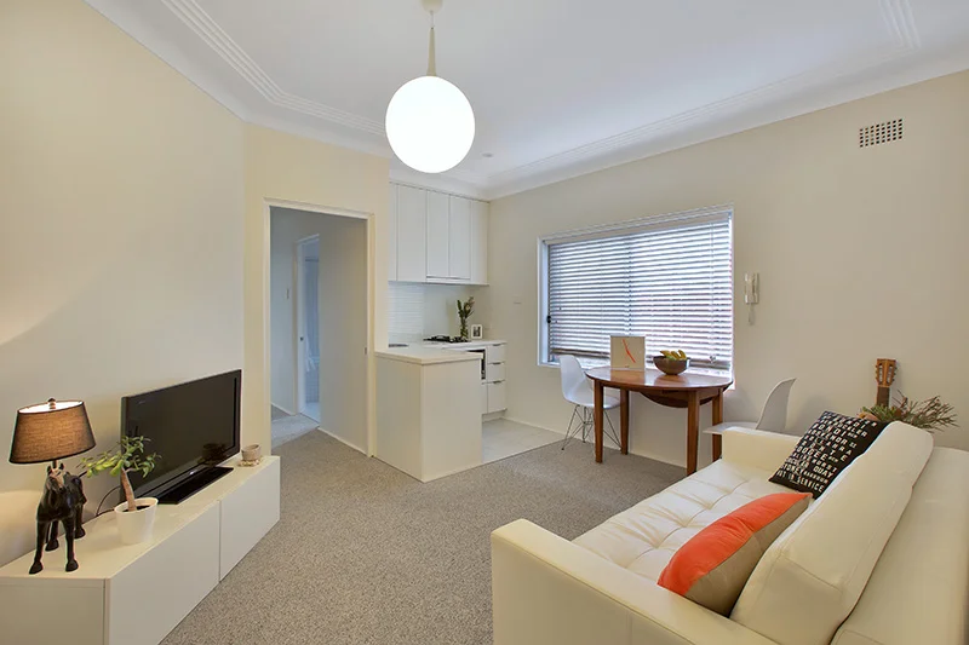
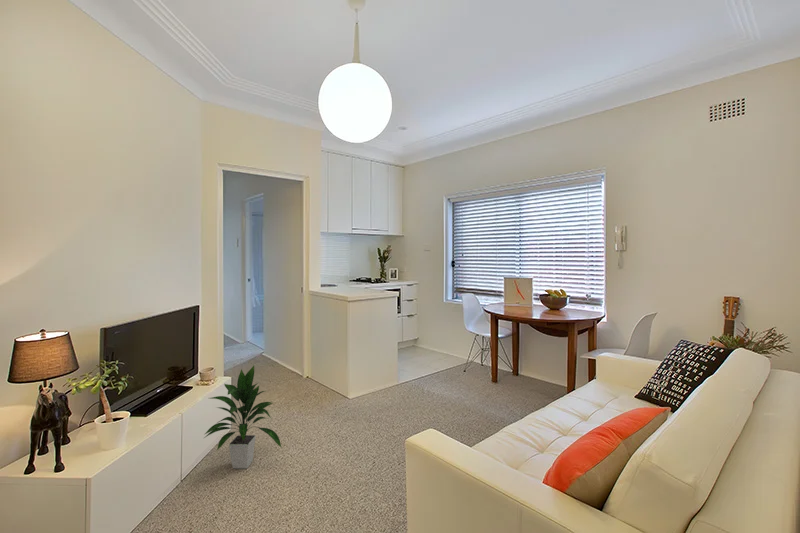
+ indoor plant (244, 418)
